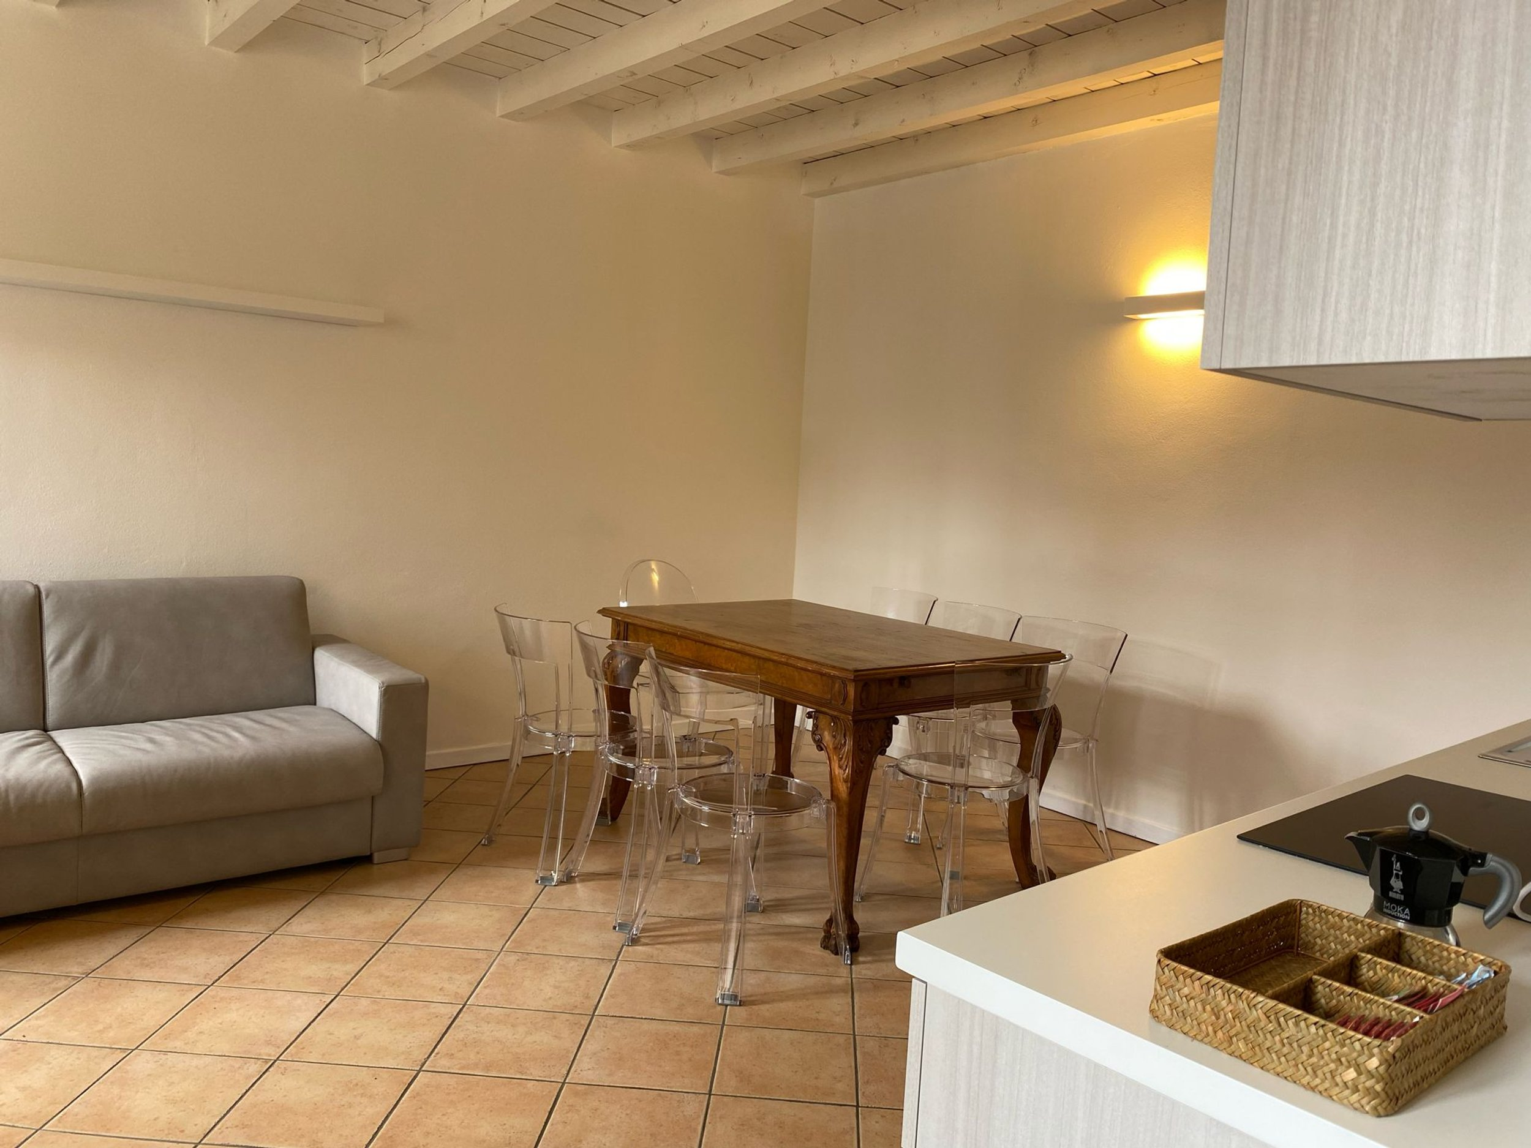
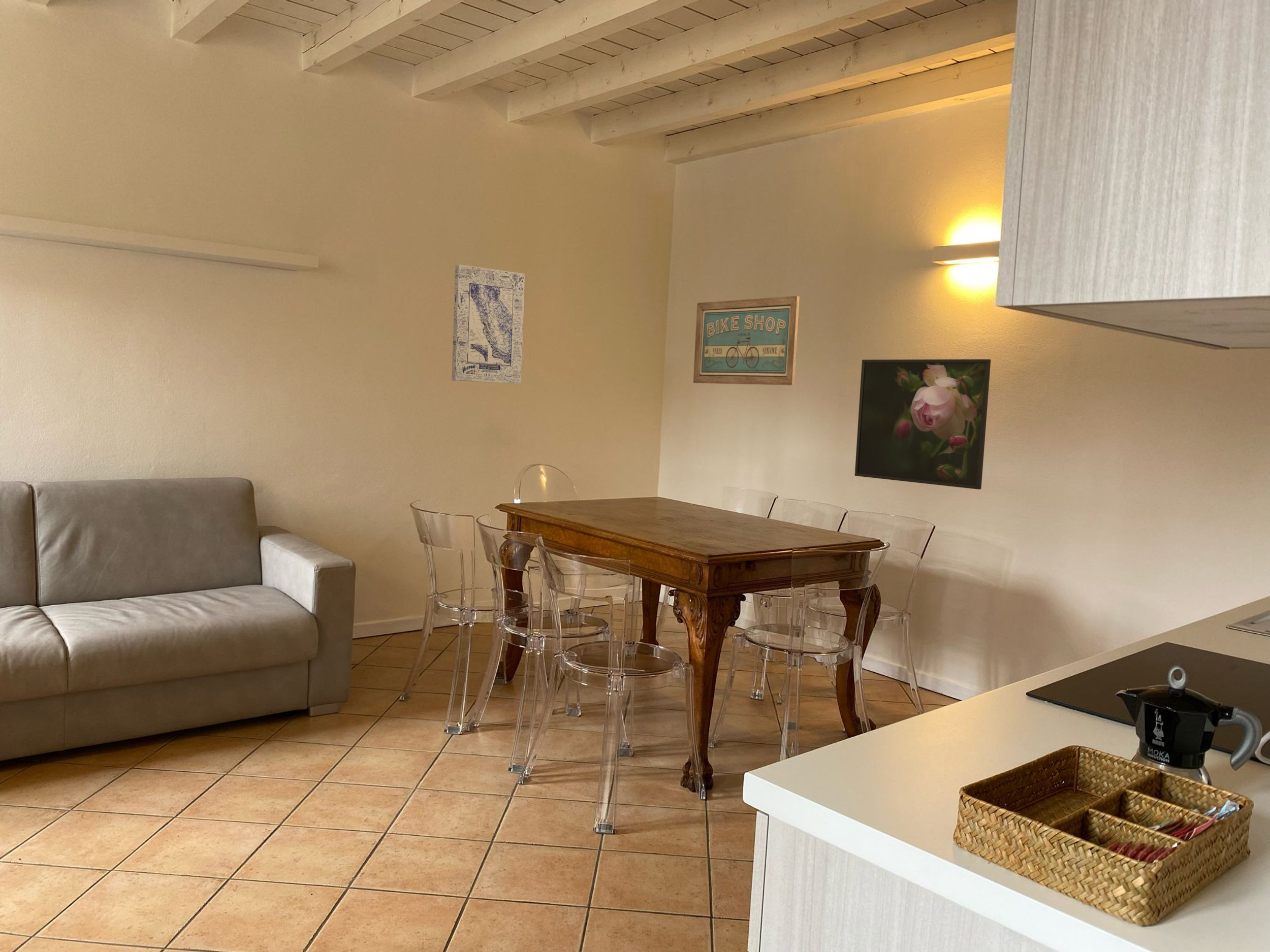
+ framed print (918, 421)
+ wall art (489, 326)
+ wall art (743, 342)
